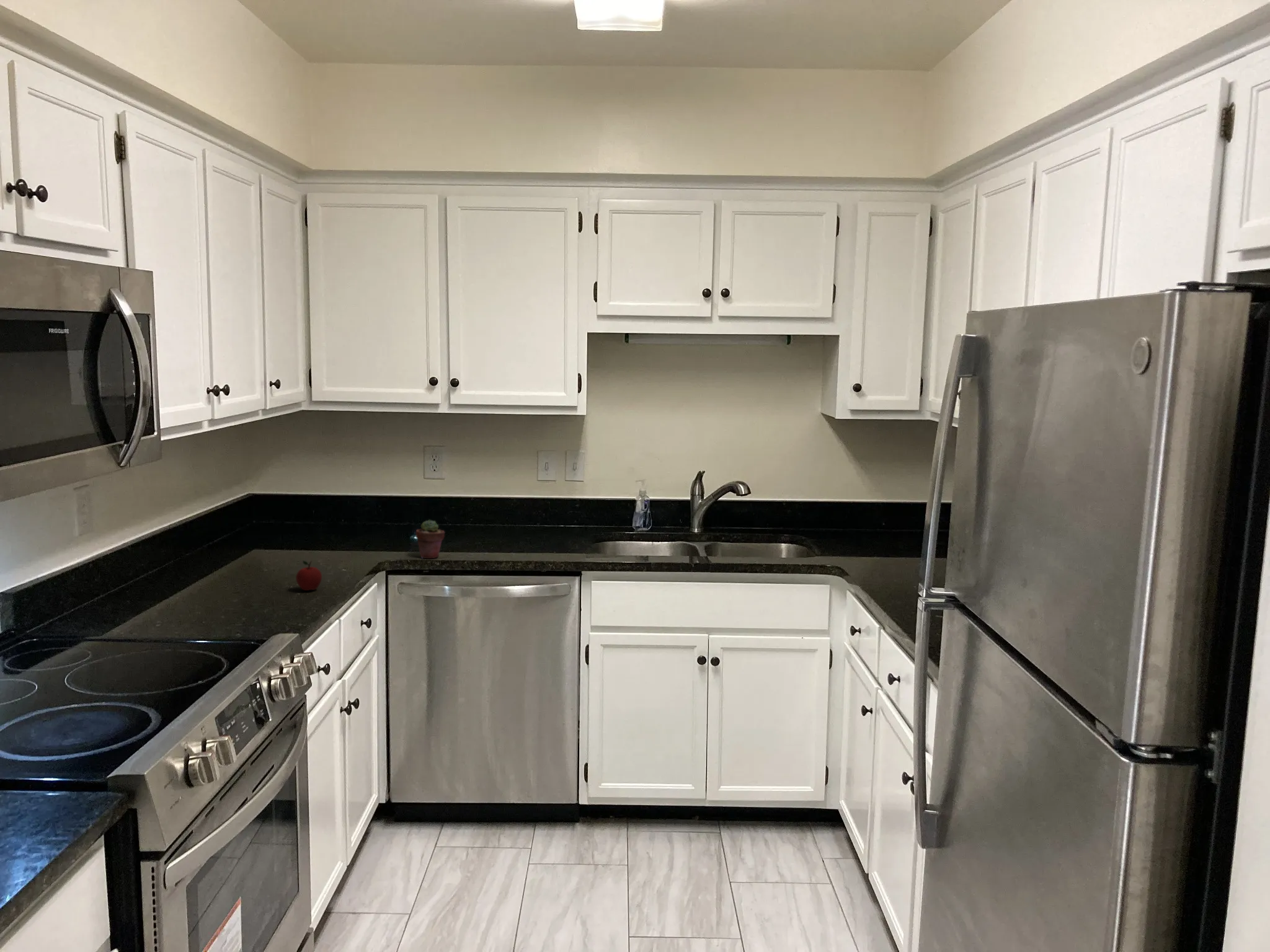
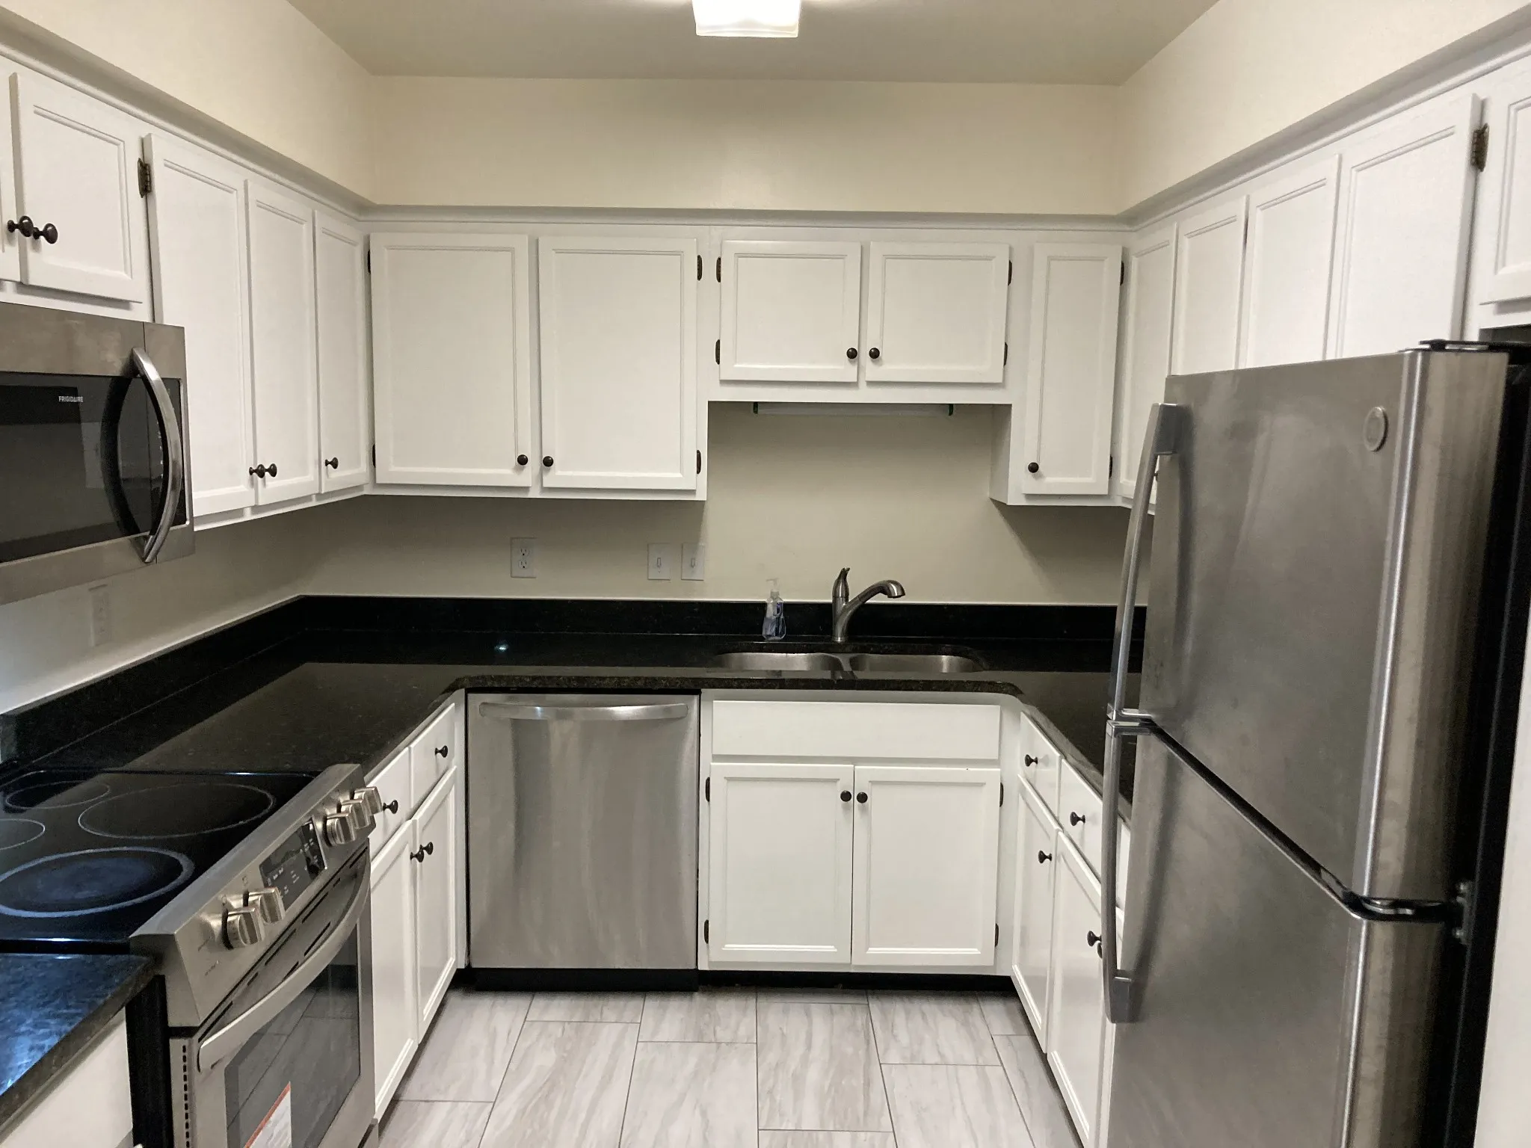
- apple (309, 575)
- potted succulent (430, 538)
